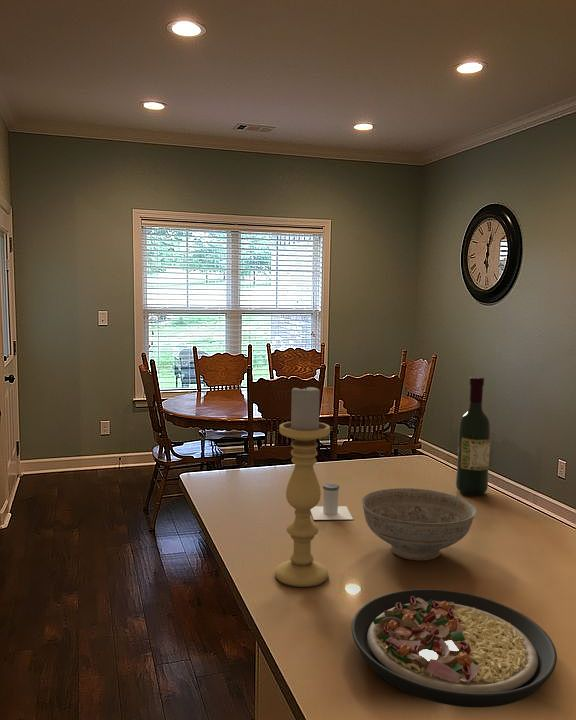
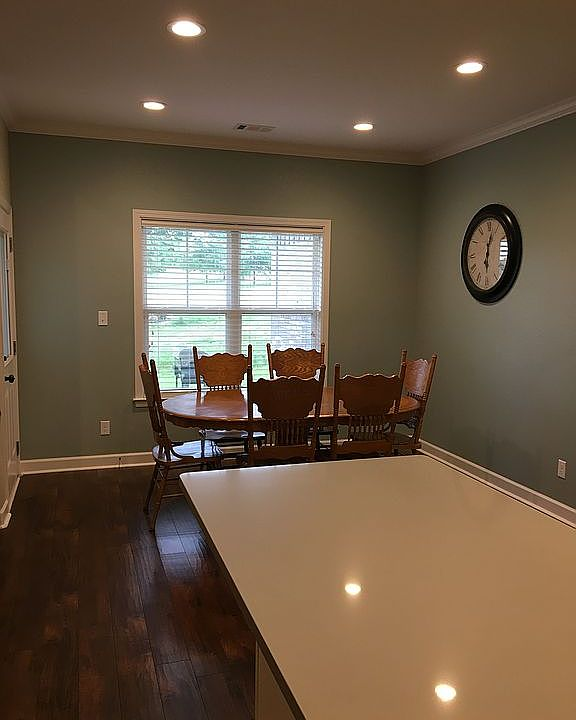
- salt shaker (330, 499)
- candle holder (303, 480)
- wine bottle (474, 435)
- plate (450, 638)
- decorative bowl (416, 527)
